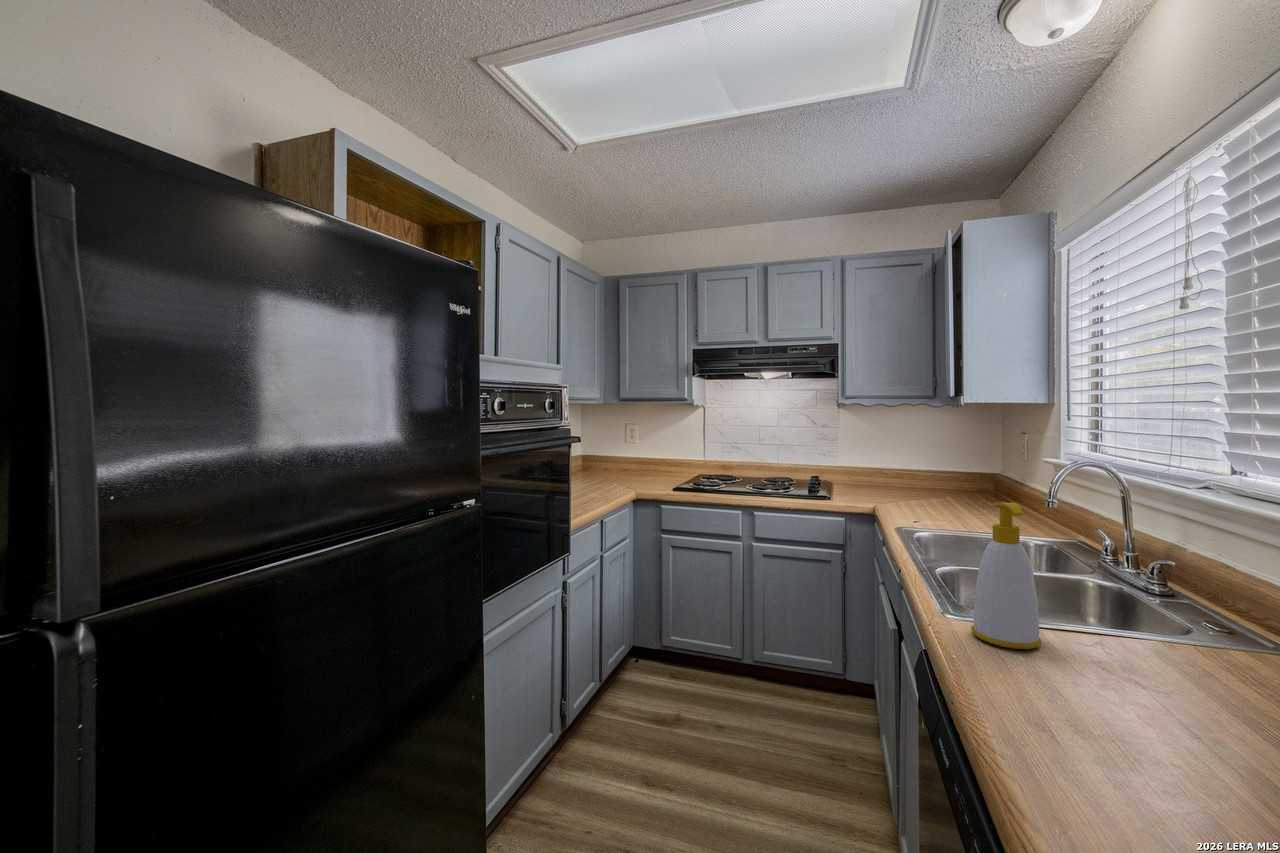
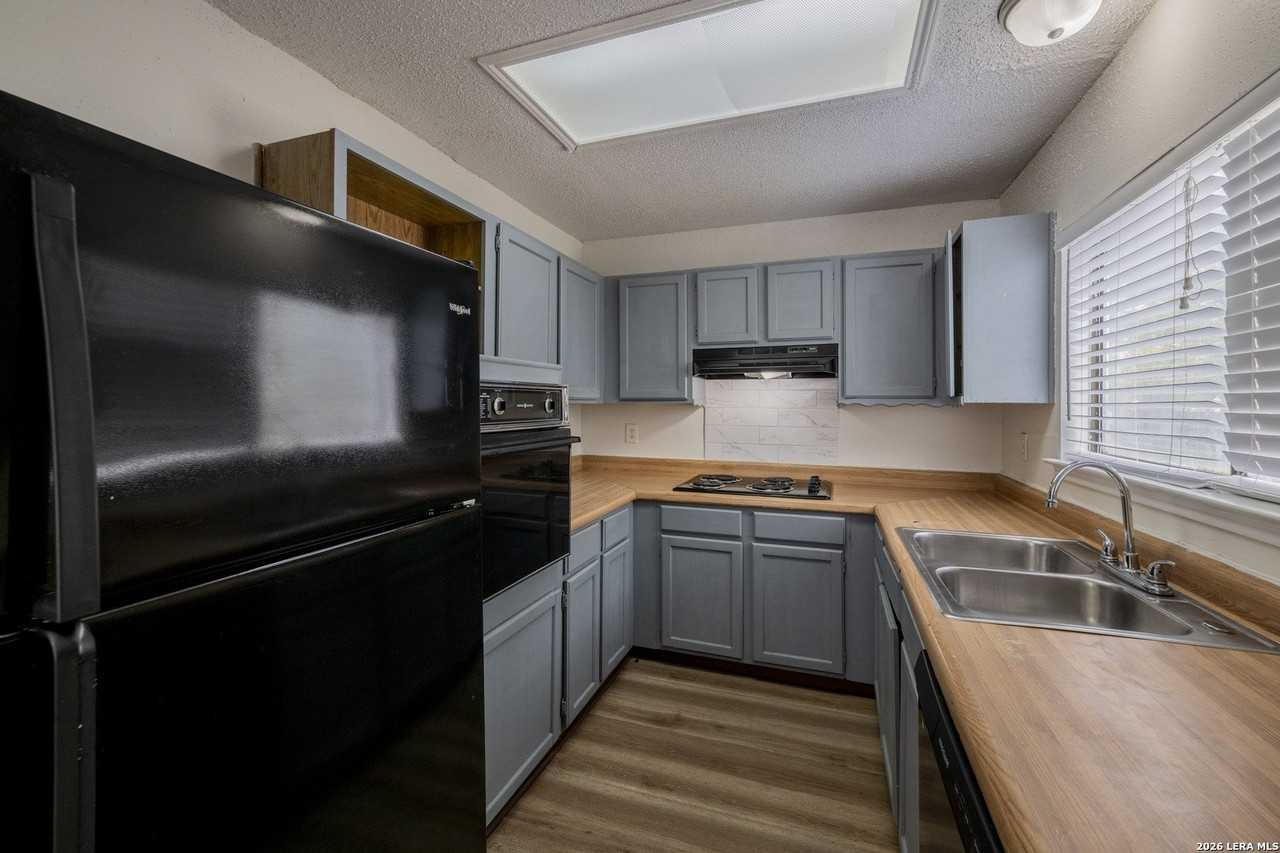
- soap bottle (1005, 570)
